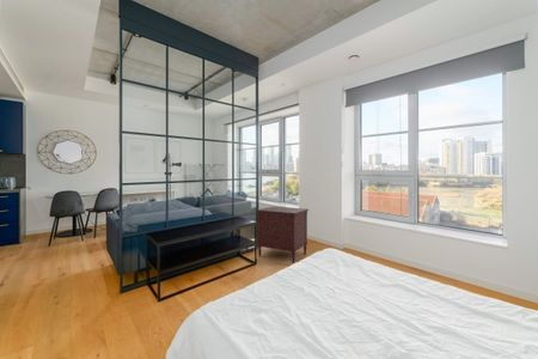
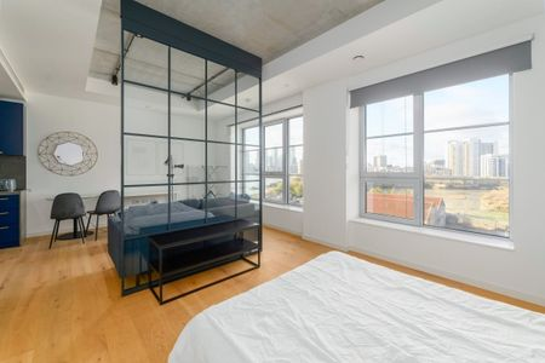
- dresser (282, 232)
